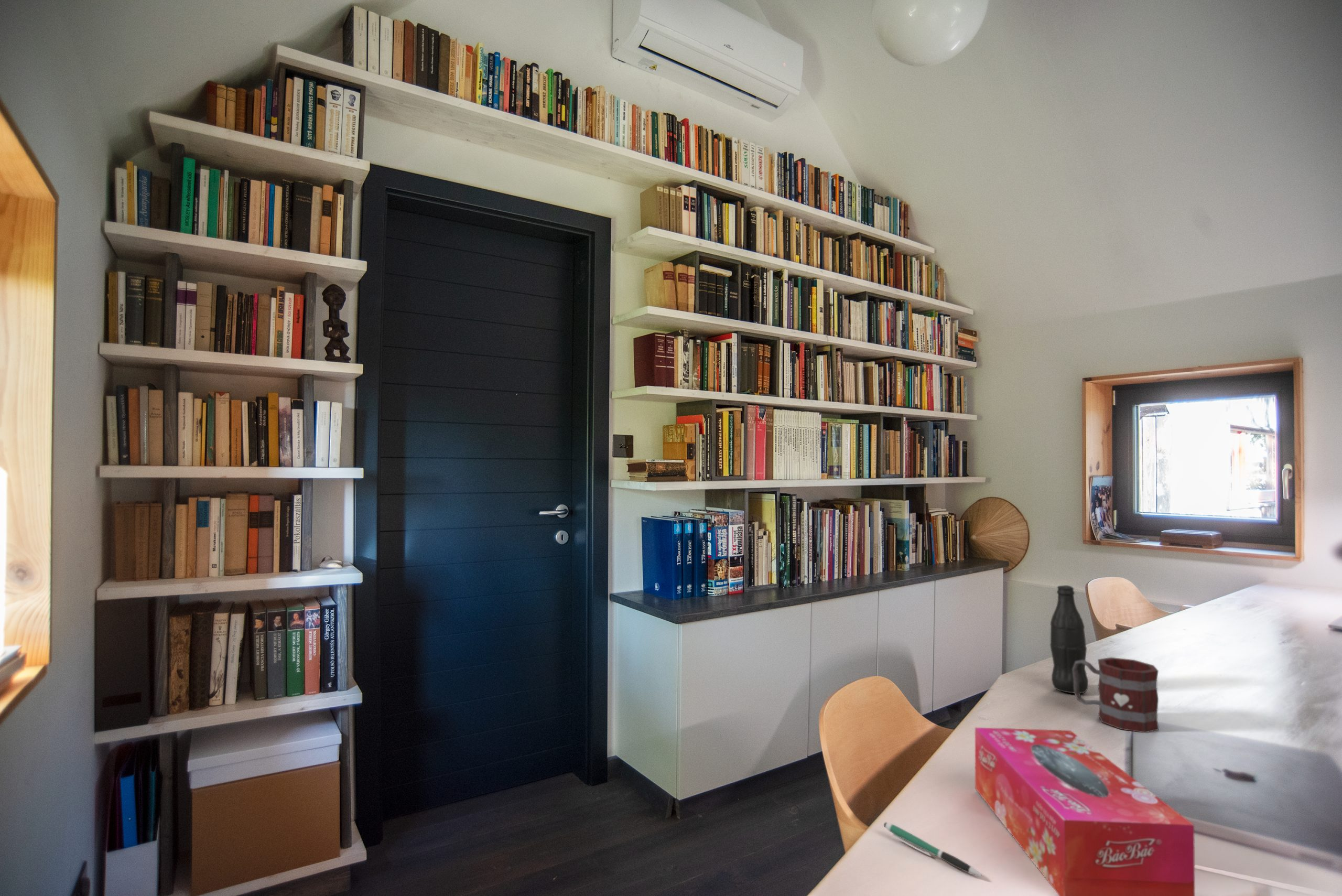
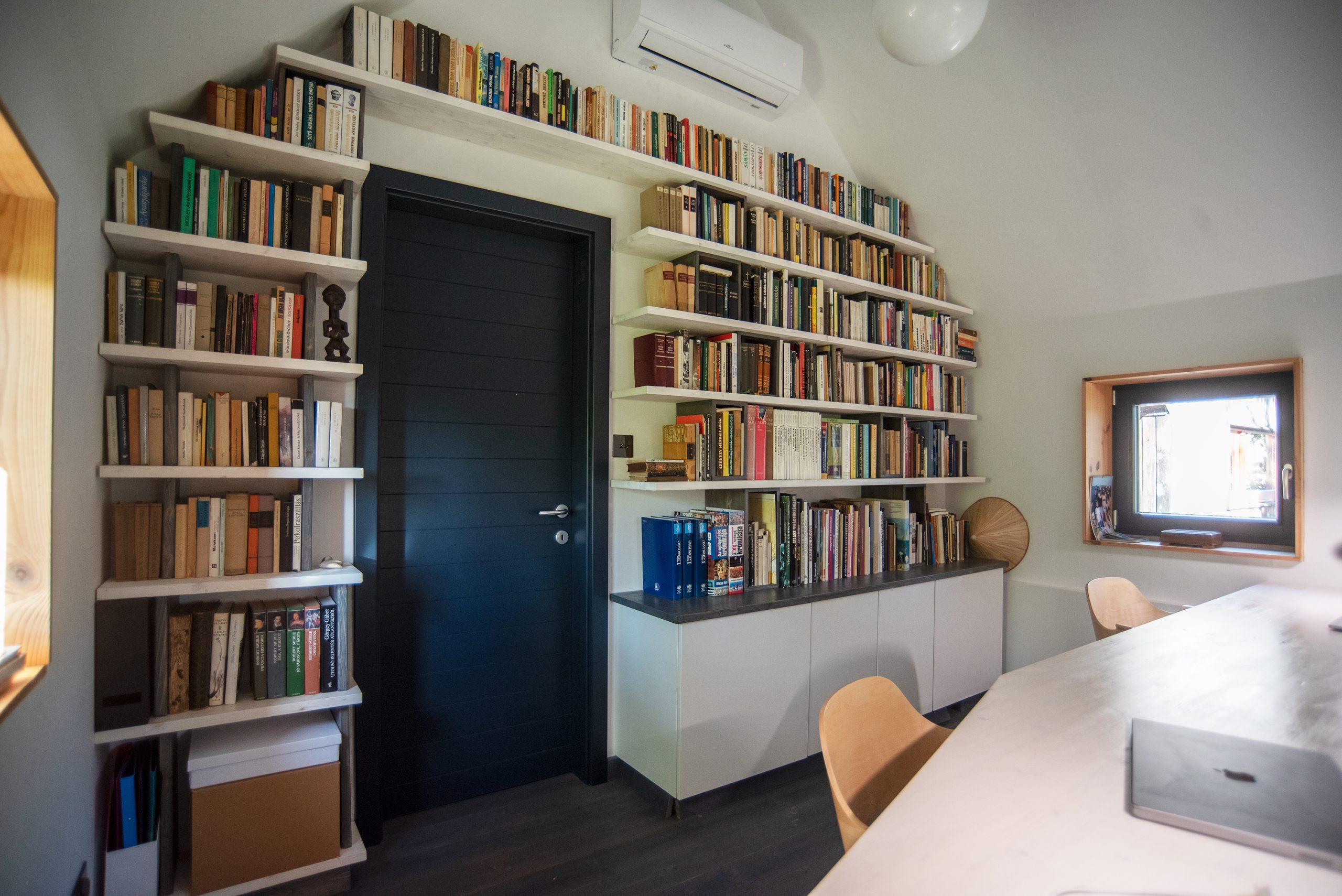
- bottle (1069, 638)
- tissue box (1068, 804)
- mug (1114, 690)
- pen (929, 848)
